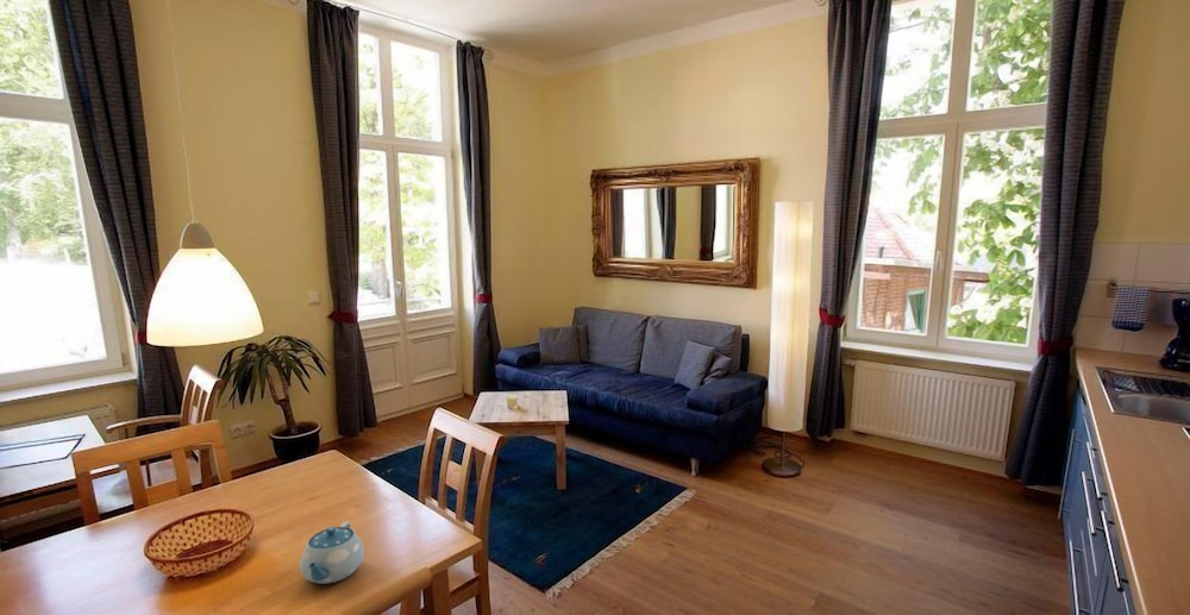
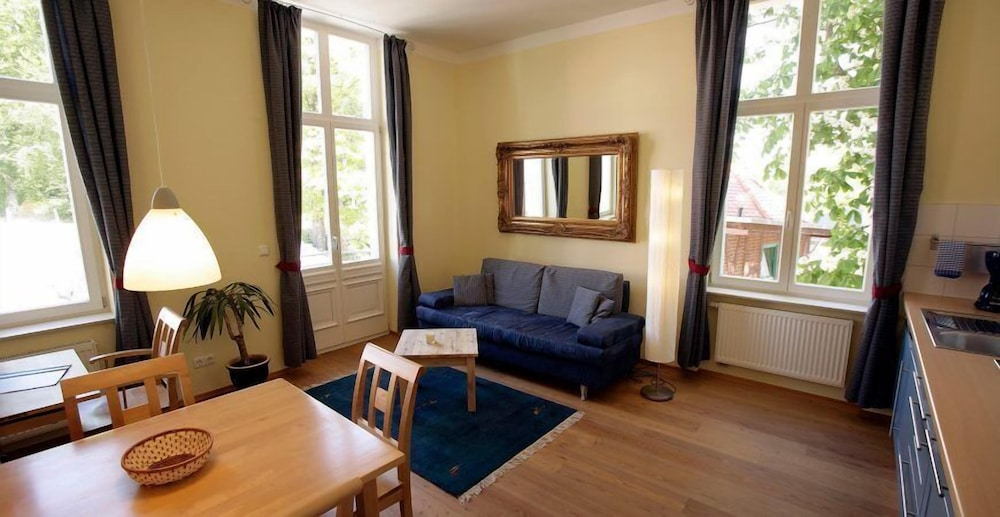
- chinaware (331, 552)
